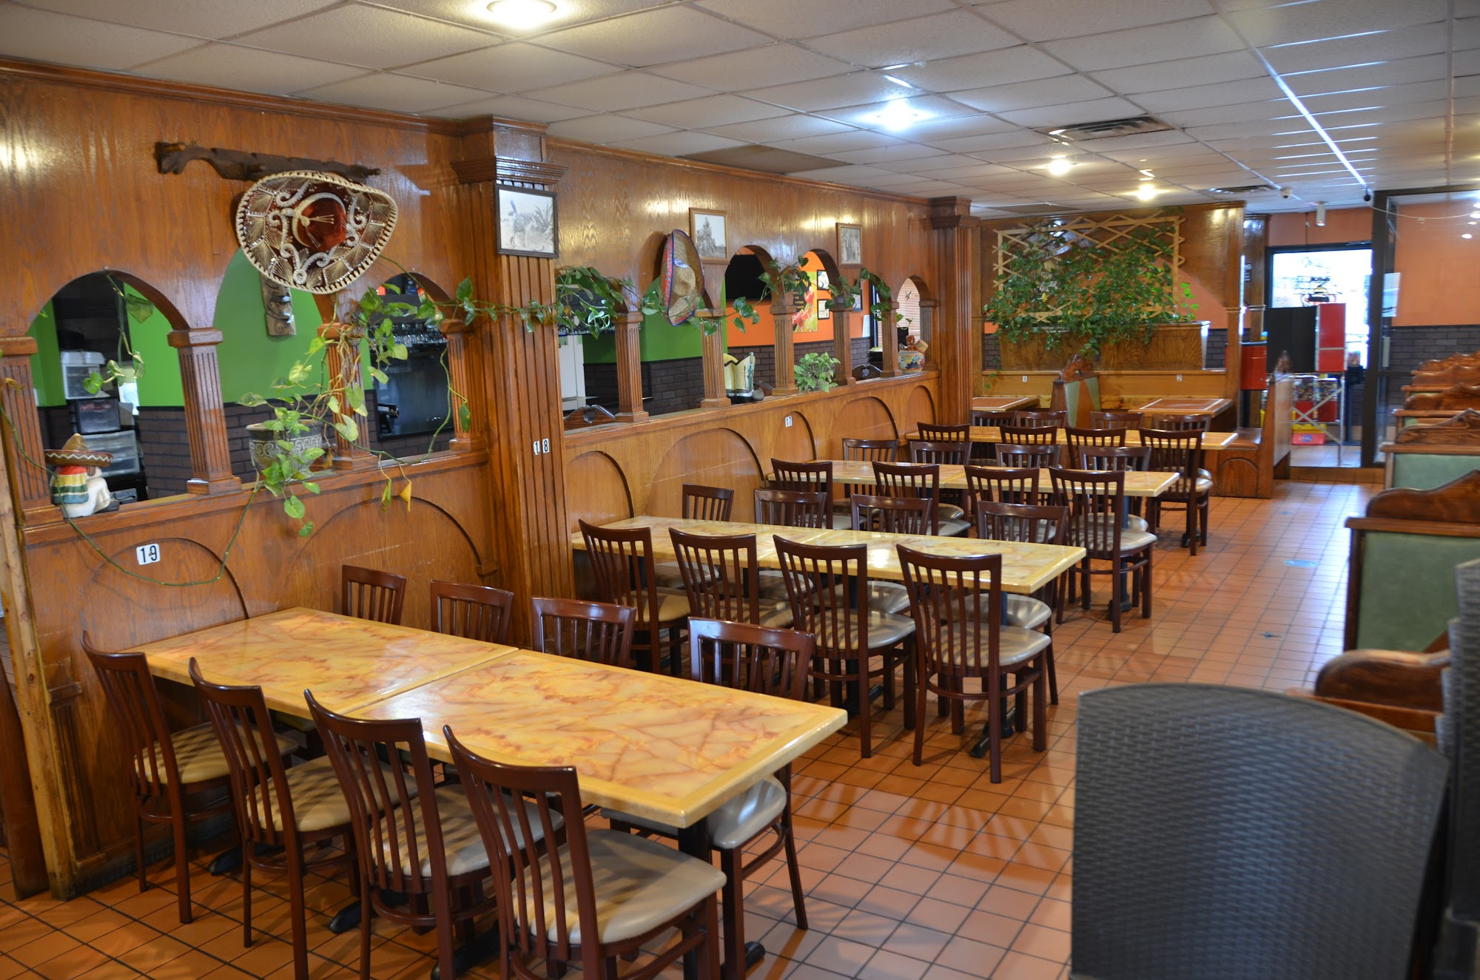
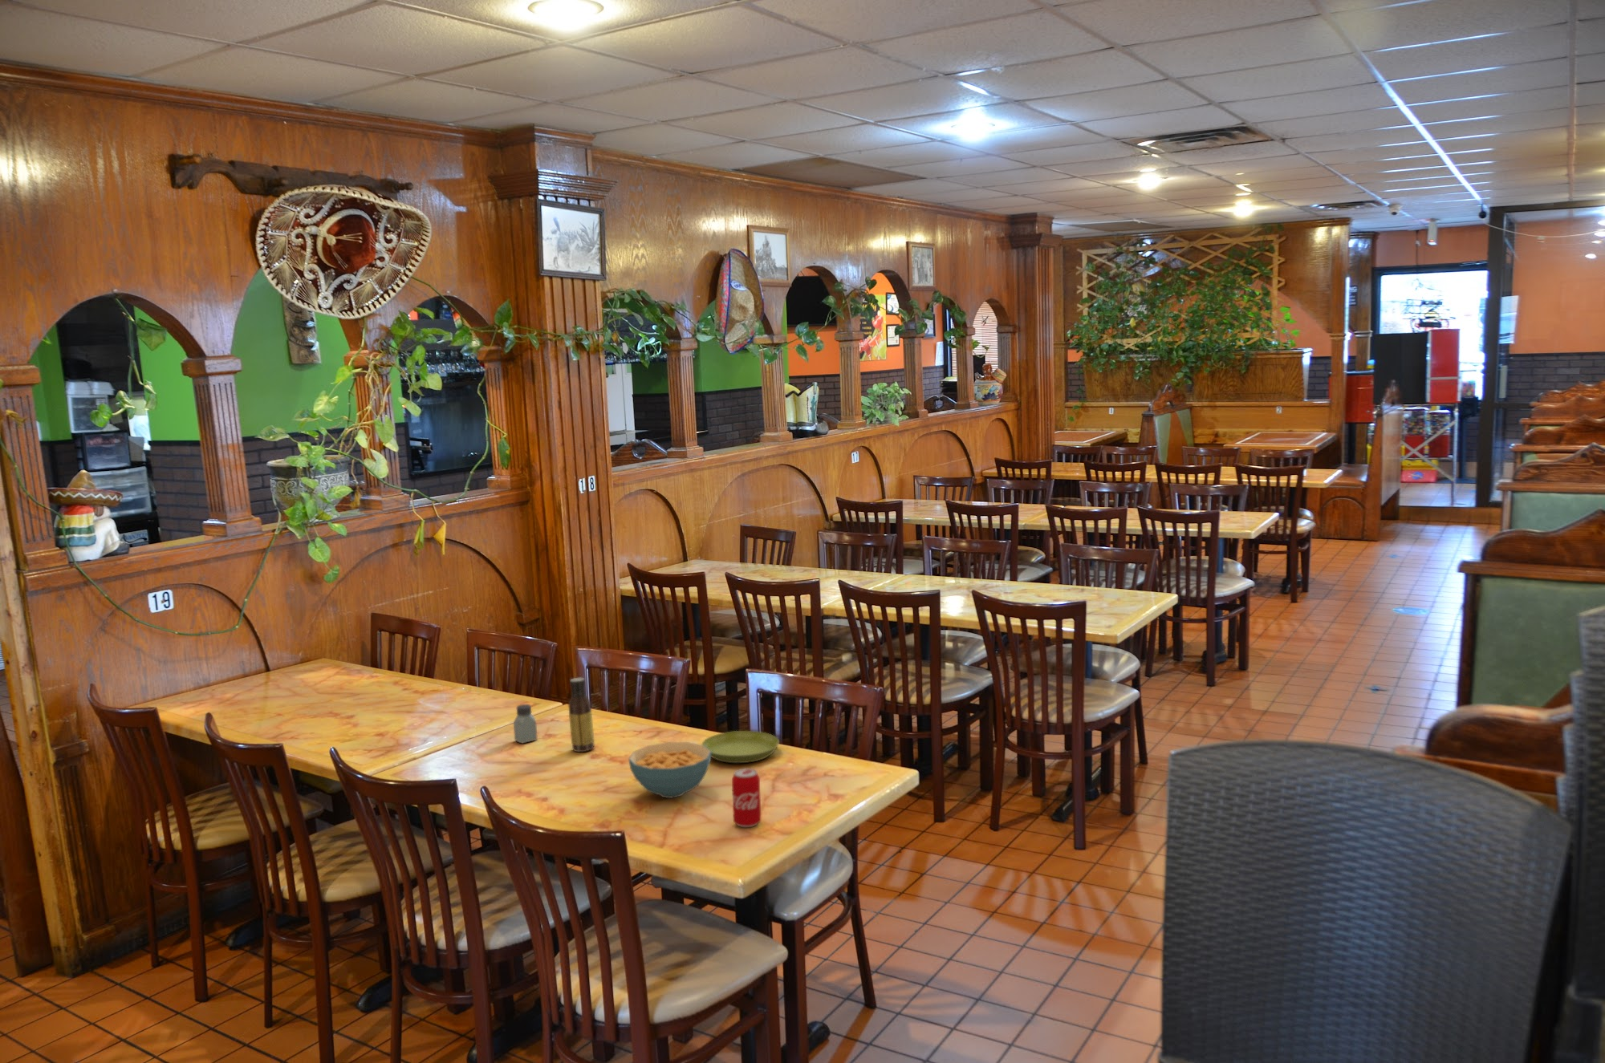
+ saucer (740, 747)
+ beverage can (746, 797)
+ cereal bowl (671, 775)
+ sauce bottle (580, 714)
+ saltshaker (524, 723)
